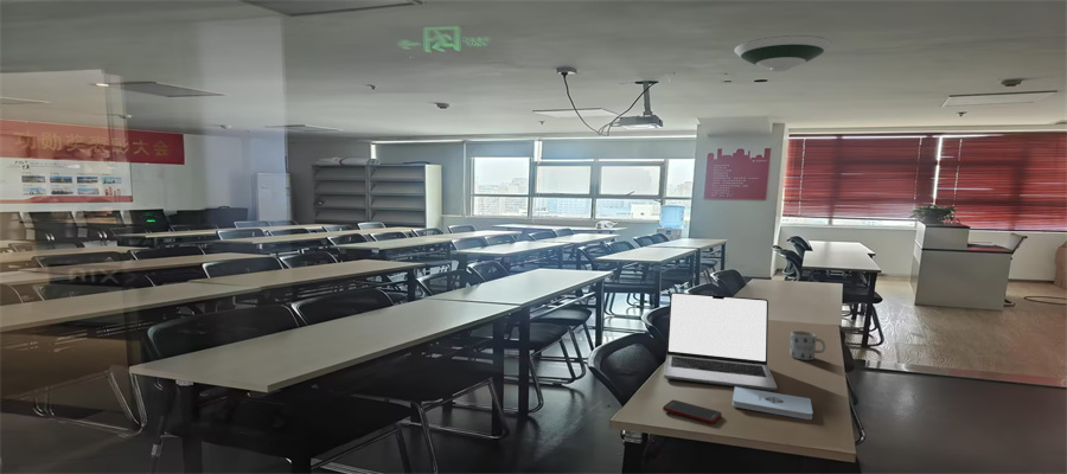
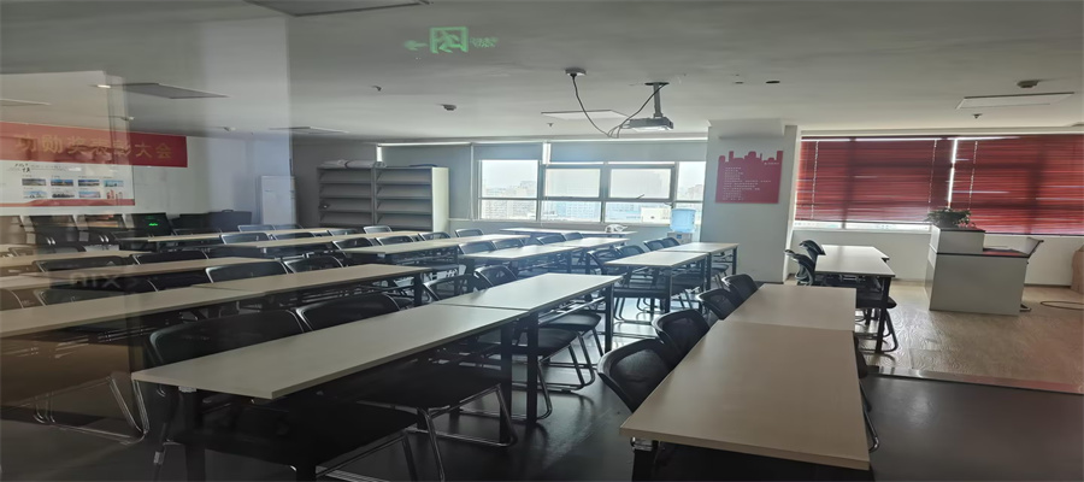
- cell phone (691, 411)
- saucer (780, 58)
- notepad (771, 402)
- mug (807, 345)
- laptop (718, 337)
